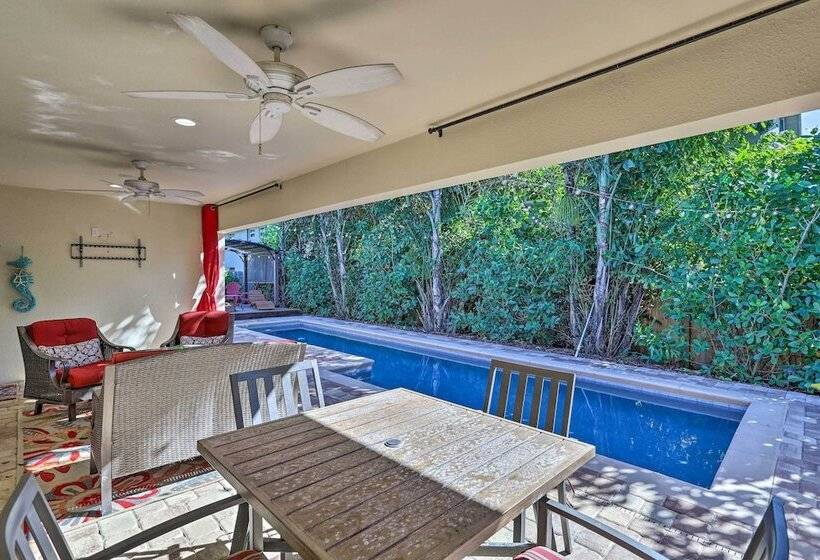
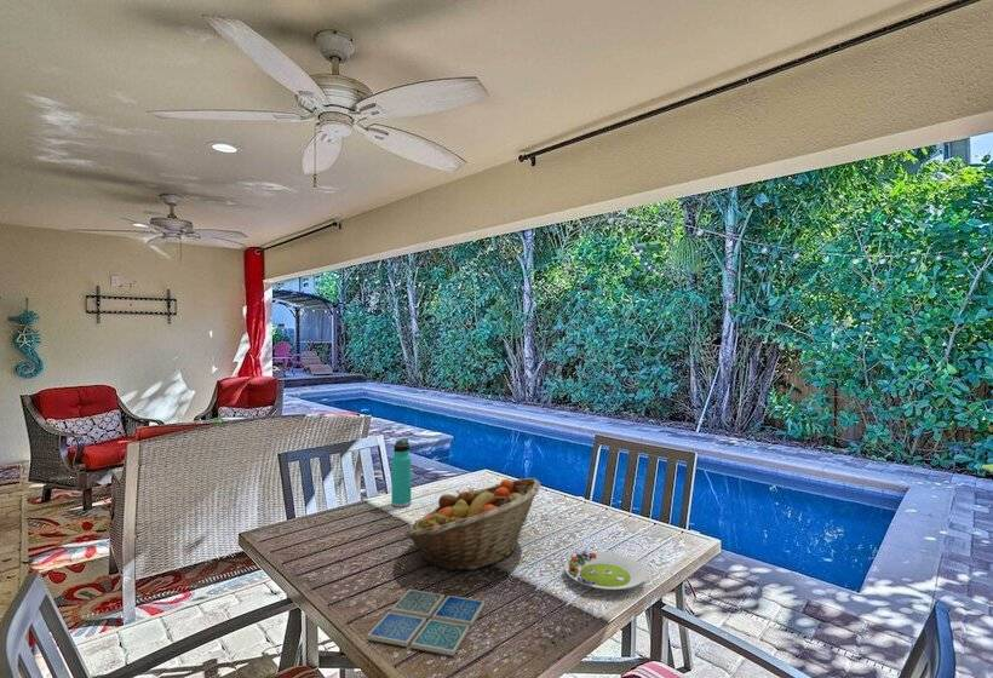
+ fruit basket (476, 516)
+ drink coaster (429, 620)
+ salad plate (604, 570)
+ thermos bottle (401, 471)
